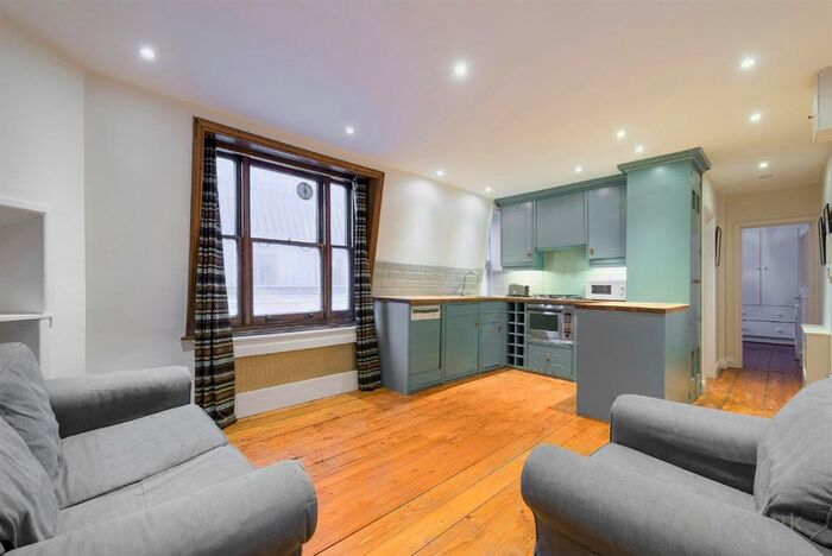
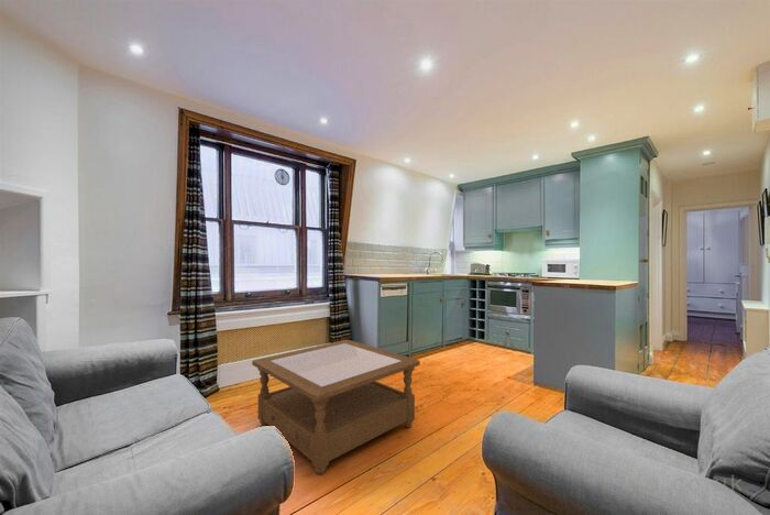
+ coffee table (336, 393)
